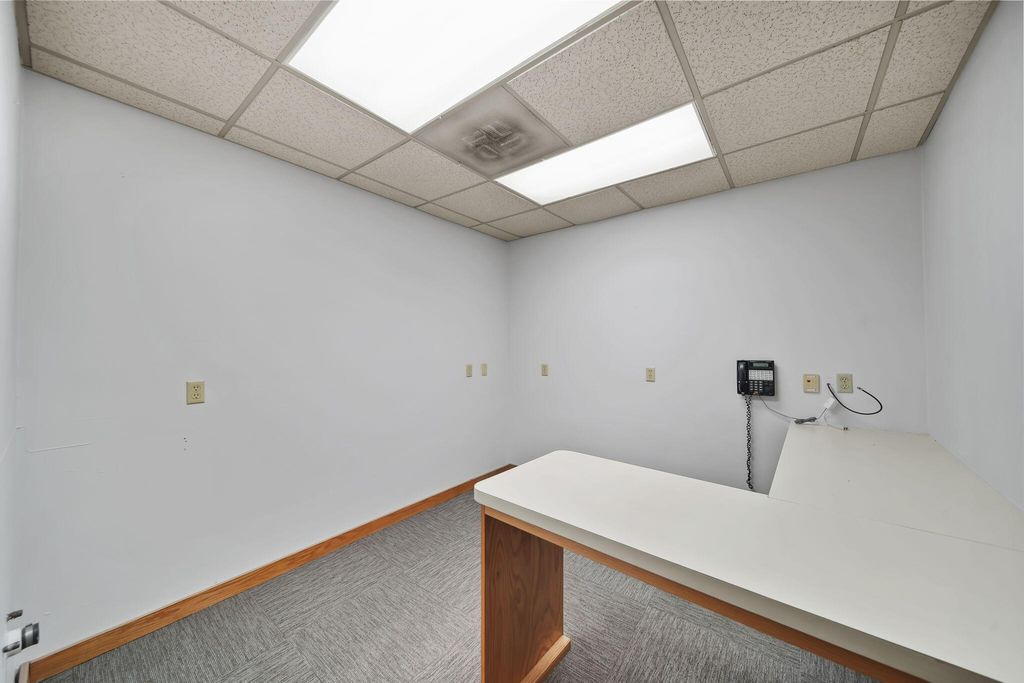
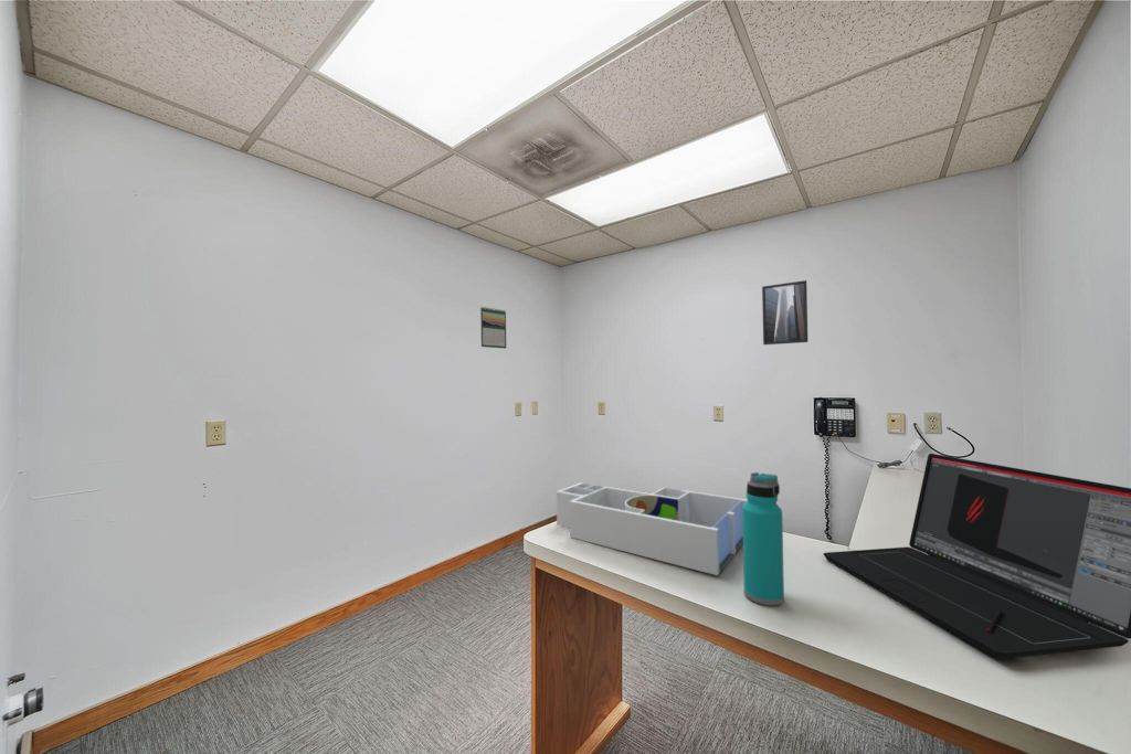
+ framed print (784, 314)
+ laptop (958, 532)
+ calendar (494, 327)
+ desk organizer (643, 516)
+ water bottle (762, 534)
